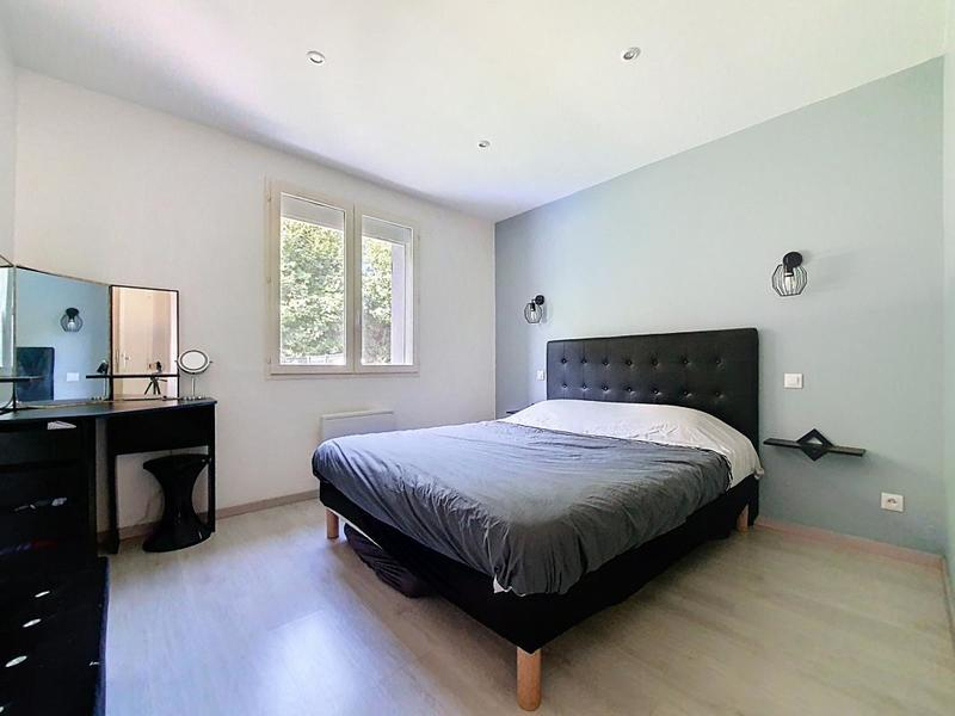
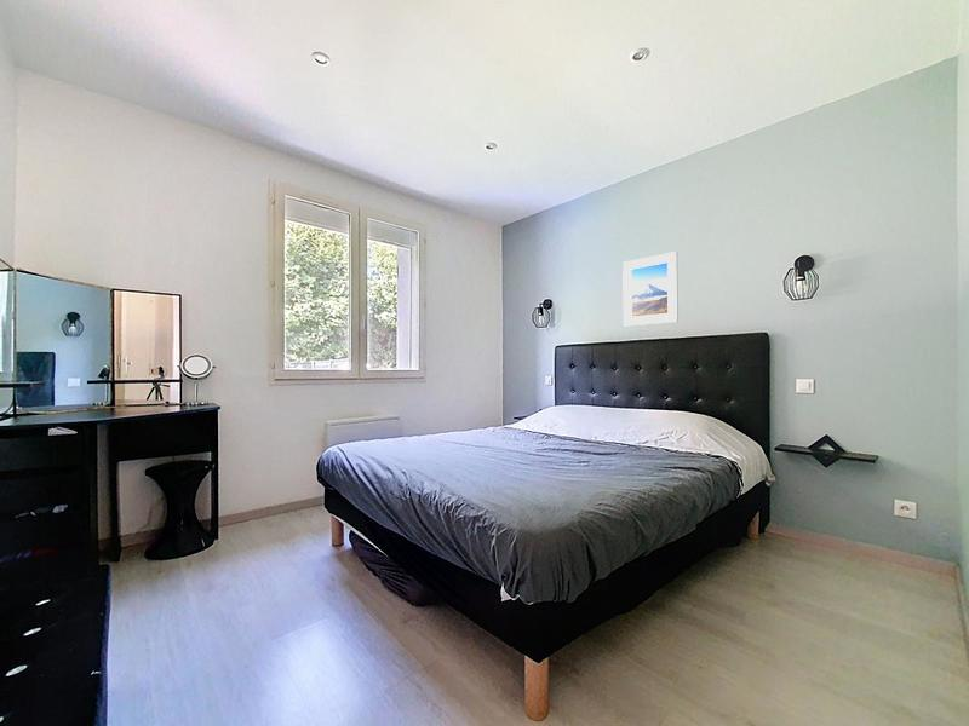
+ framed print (649, 290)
